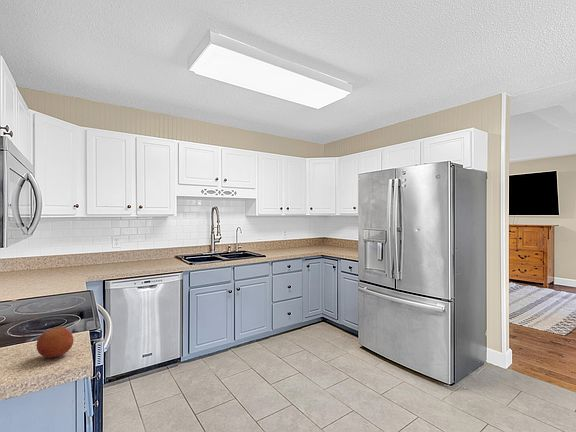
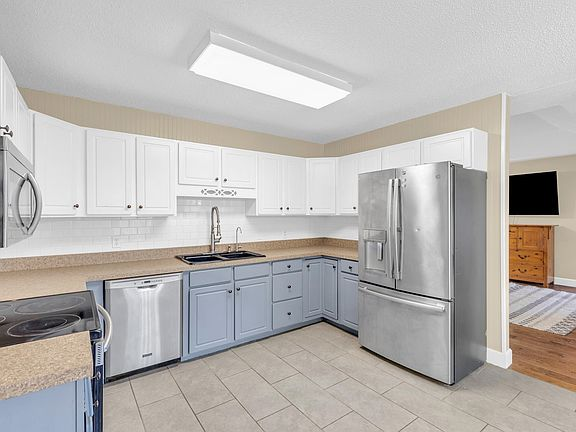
- fruit (55, 341)
